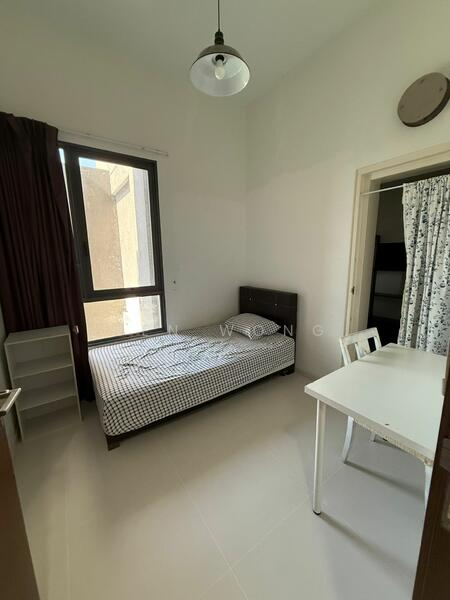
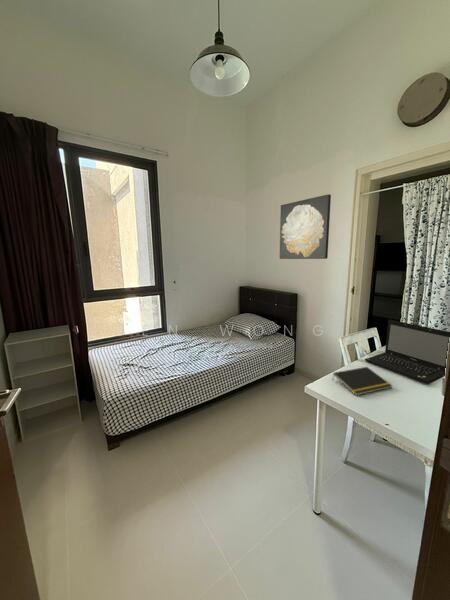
+ notepad (361, 379)
+ laptop (405, 348)
+ wall art (302, 230)
